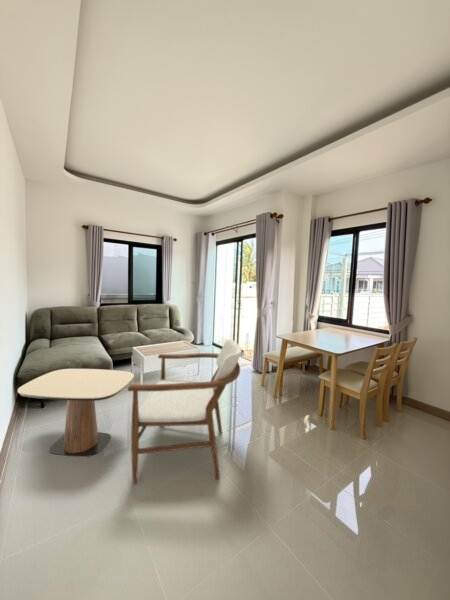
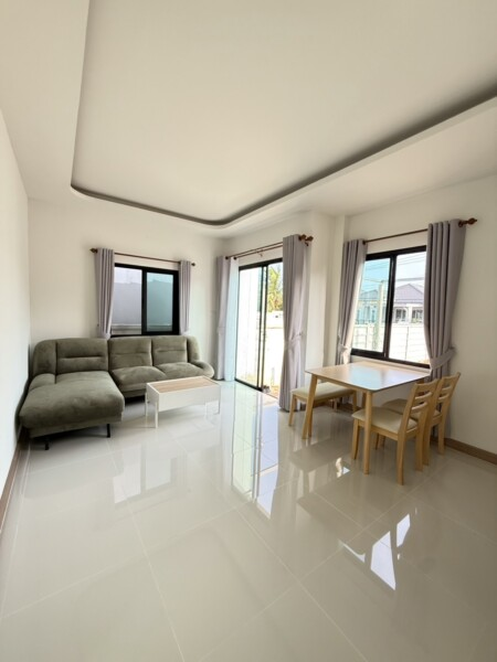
- armchair (192, 398)
- side table (81, 412)
